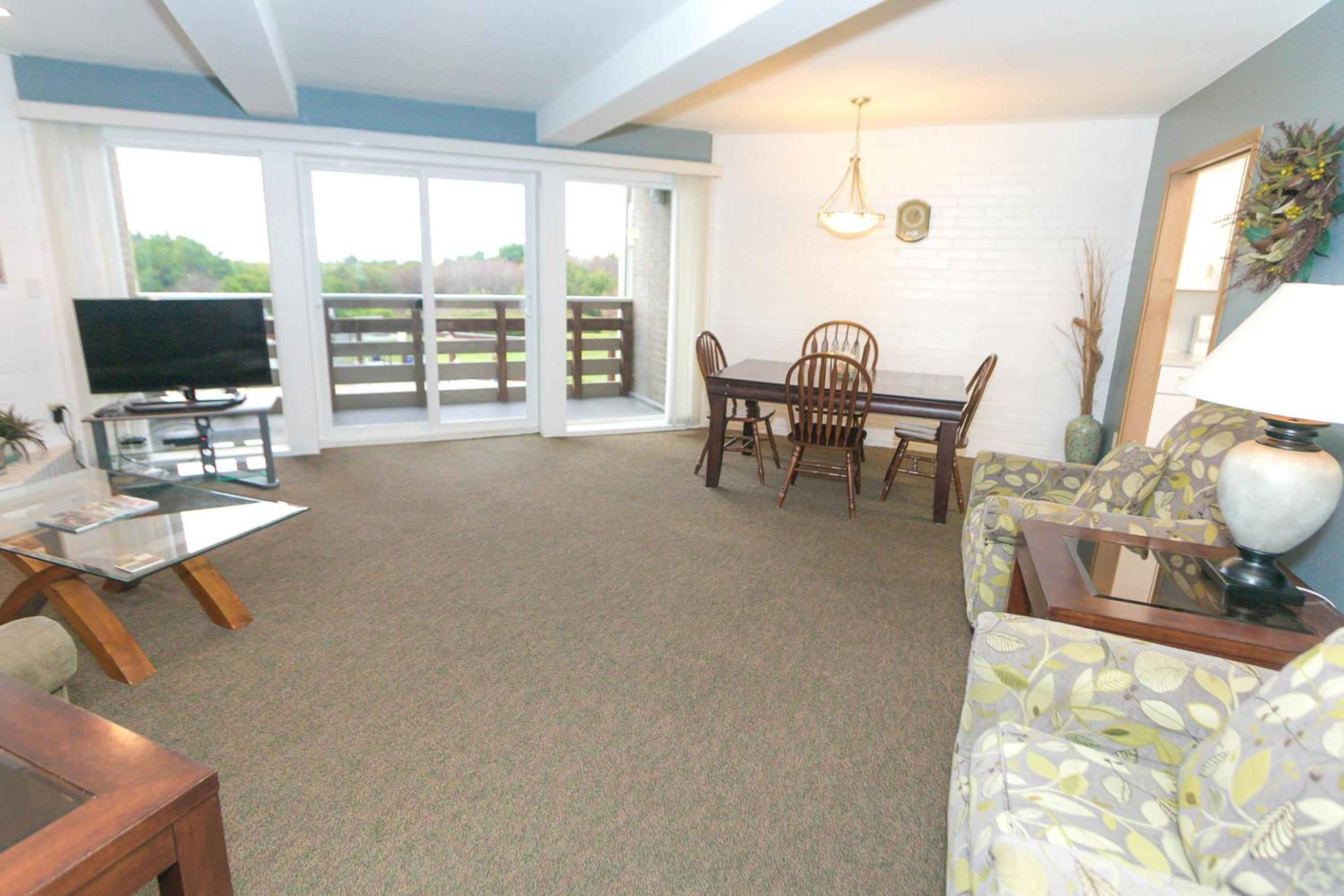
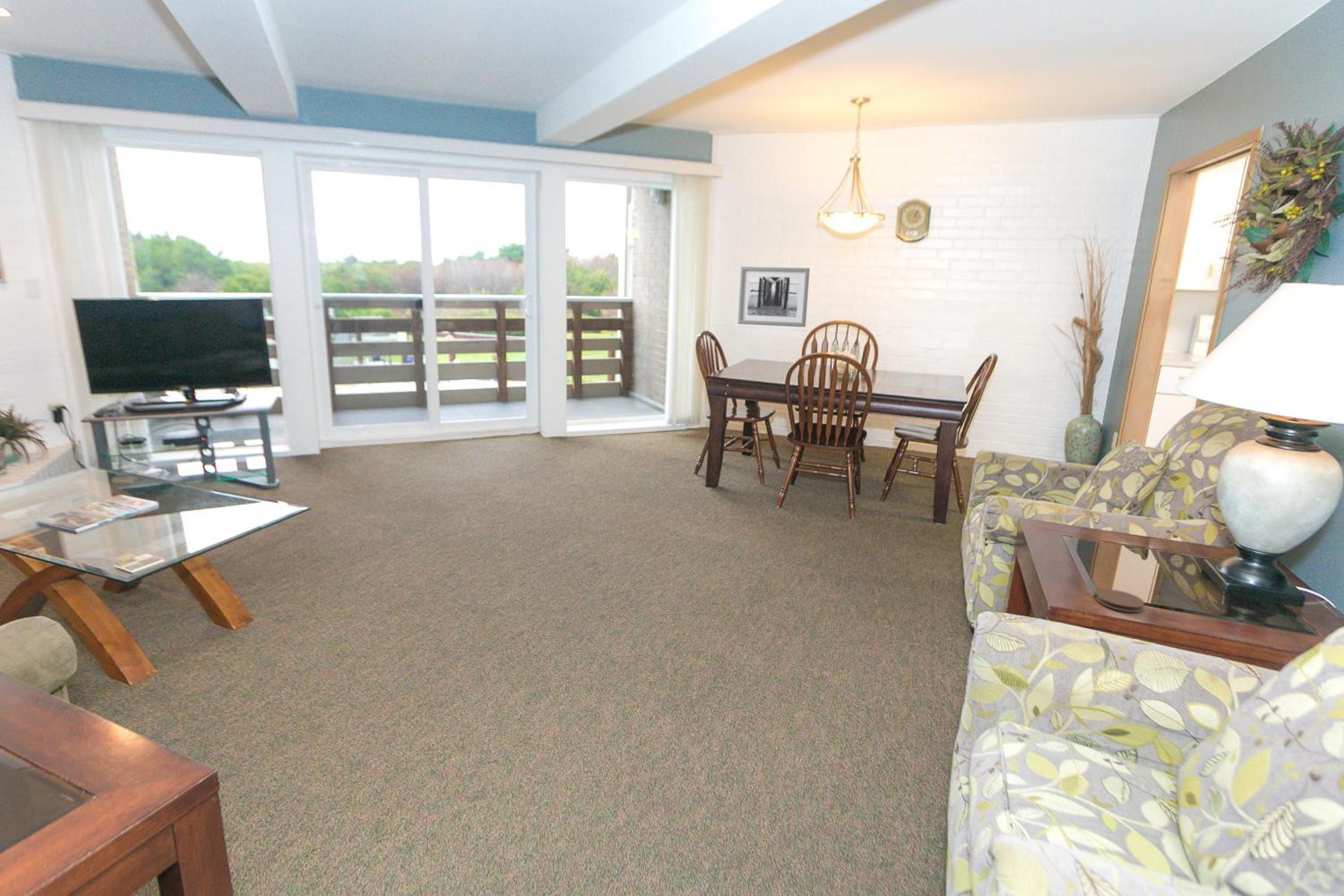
+ coaster (1119, 600)
+ wall art (772, 296)
